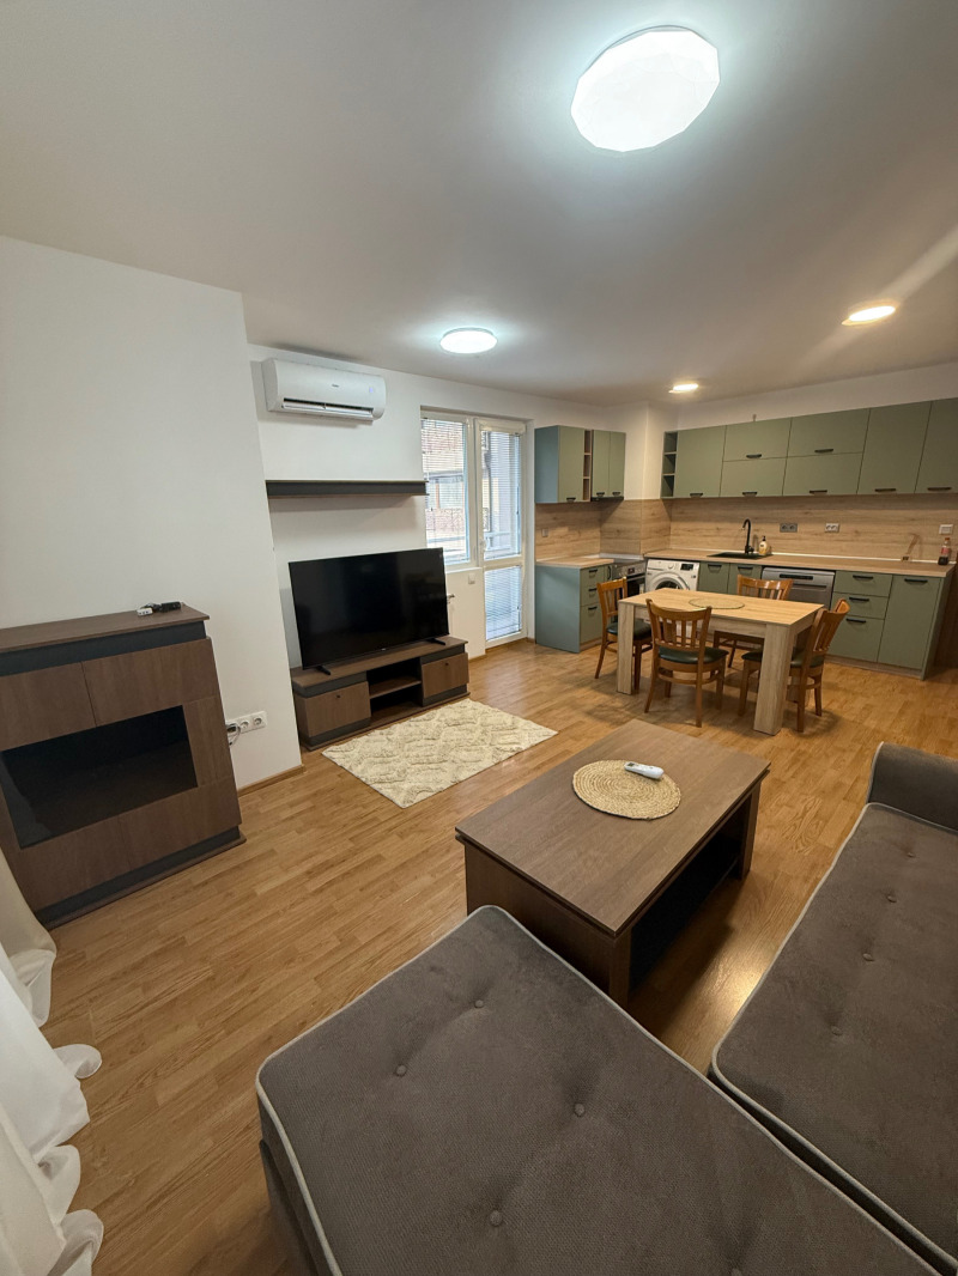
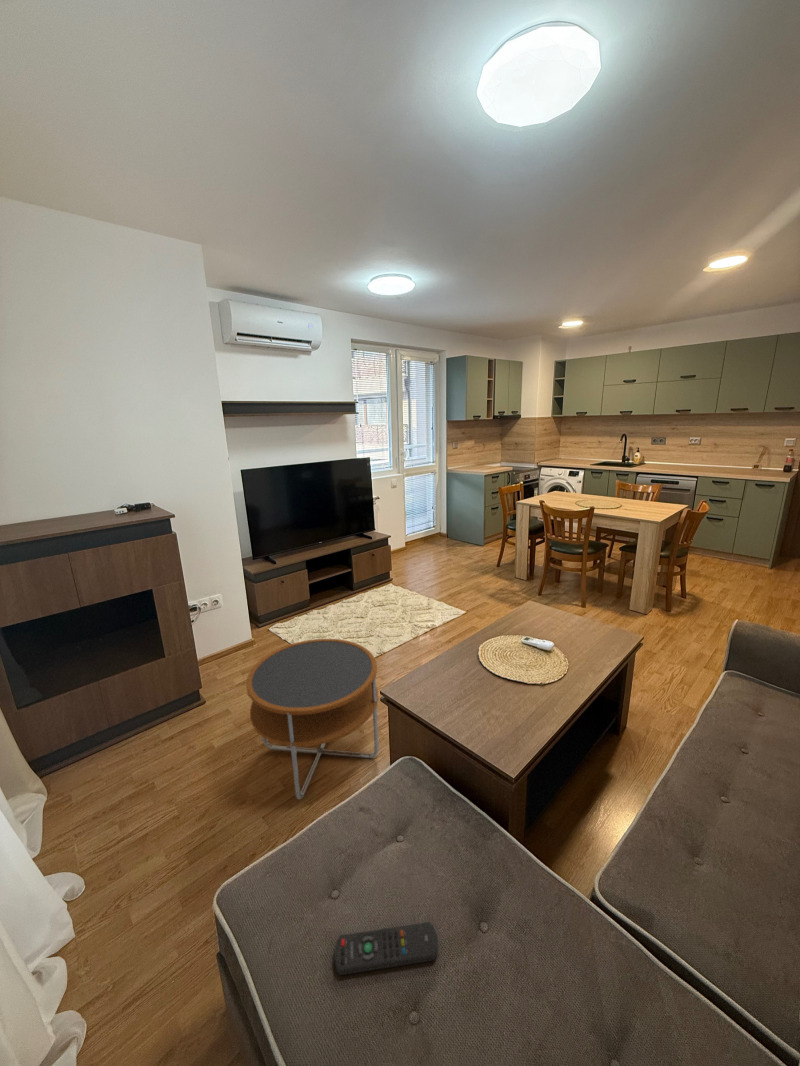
+ remote control (386, 947)
+ side table (316, 712)
